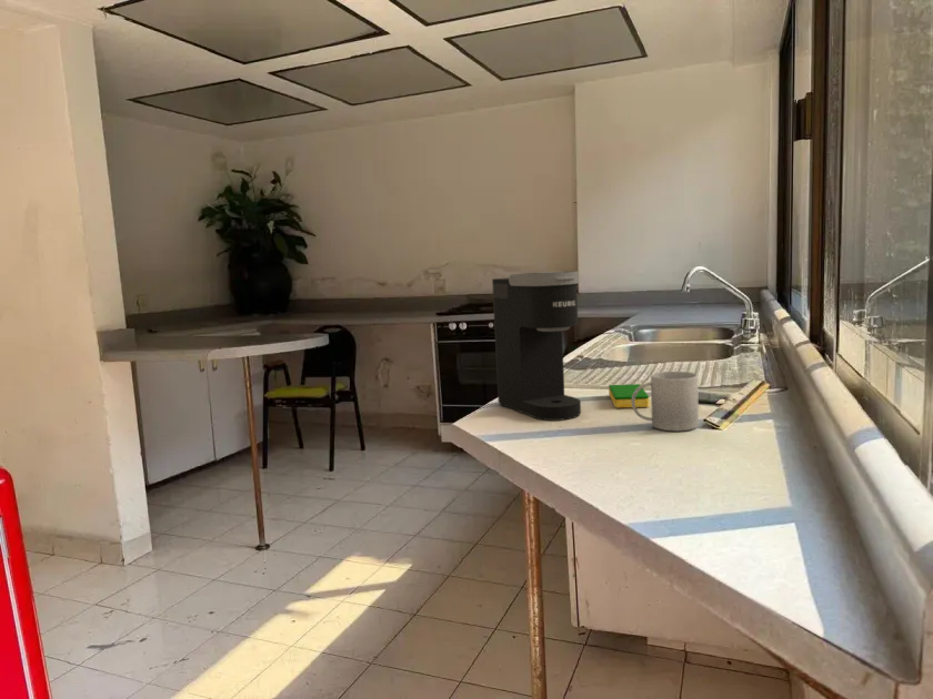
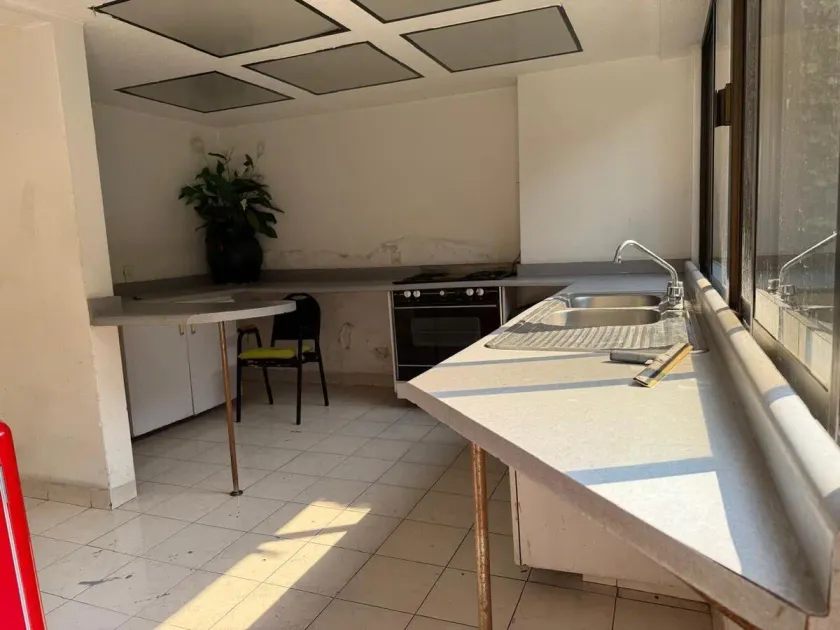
- mug (664, 401)
- dish sponge (628, 395)
- coffee maker (535, 341)
